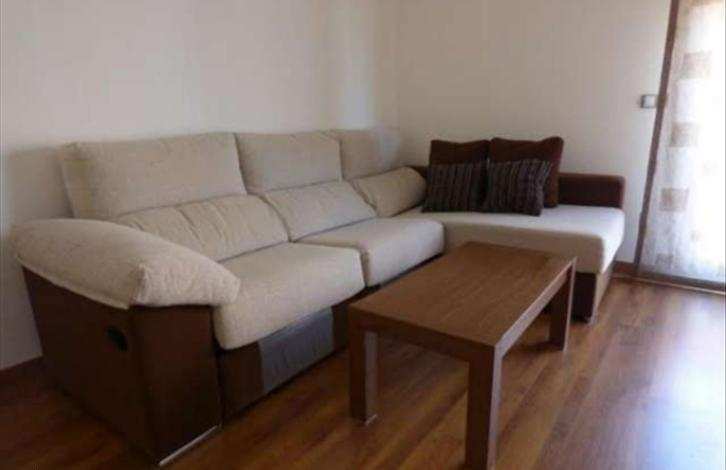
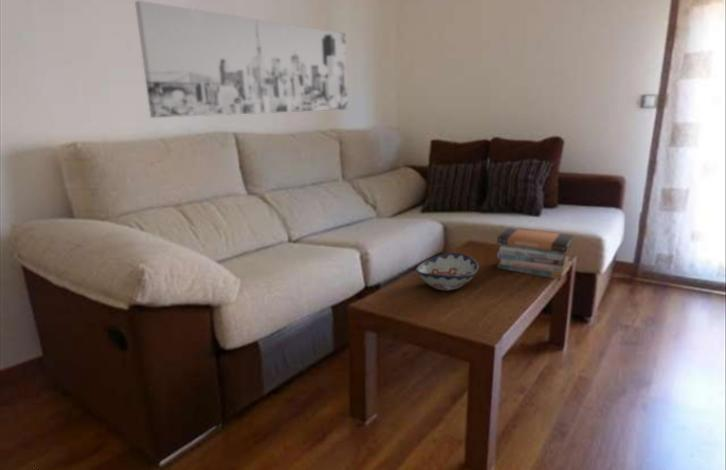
+ book stack (533, 252)
+ decorative bowl (446, 274)
+ wall art (265, 67)
